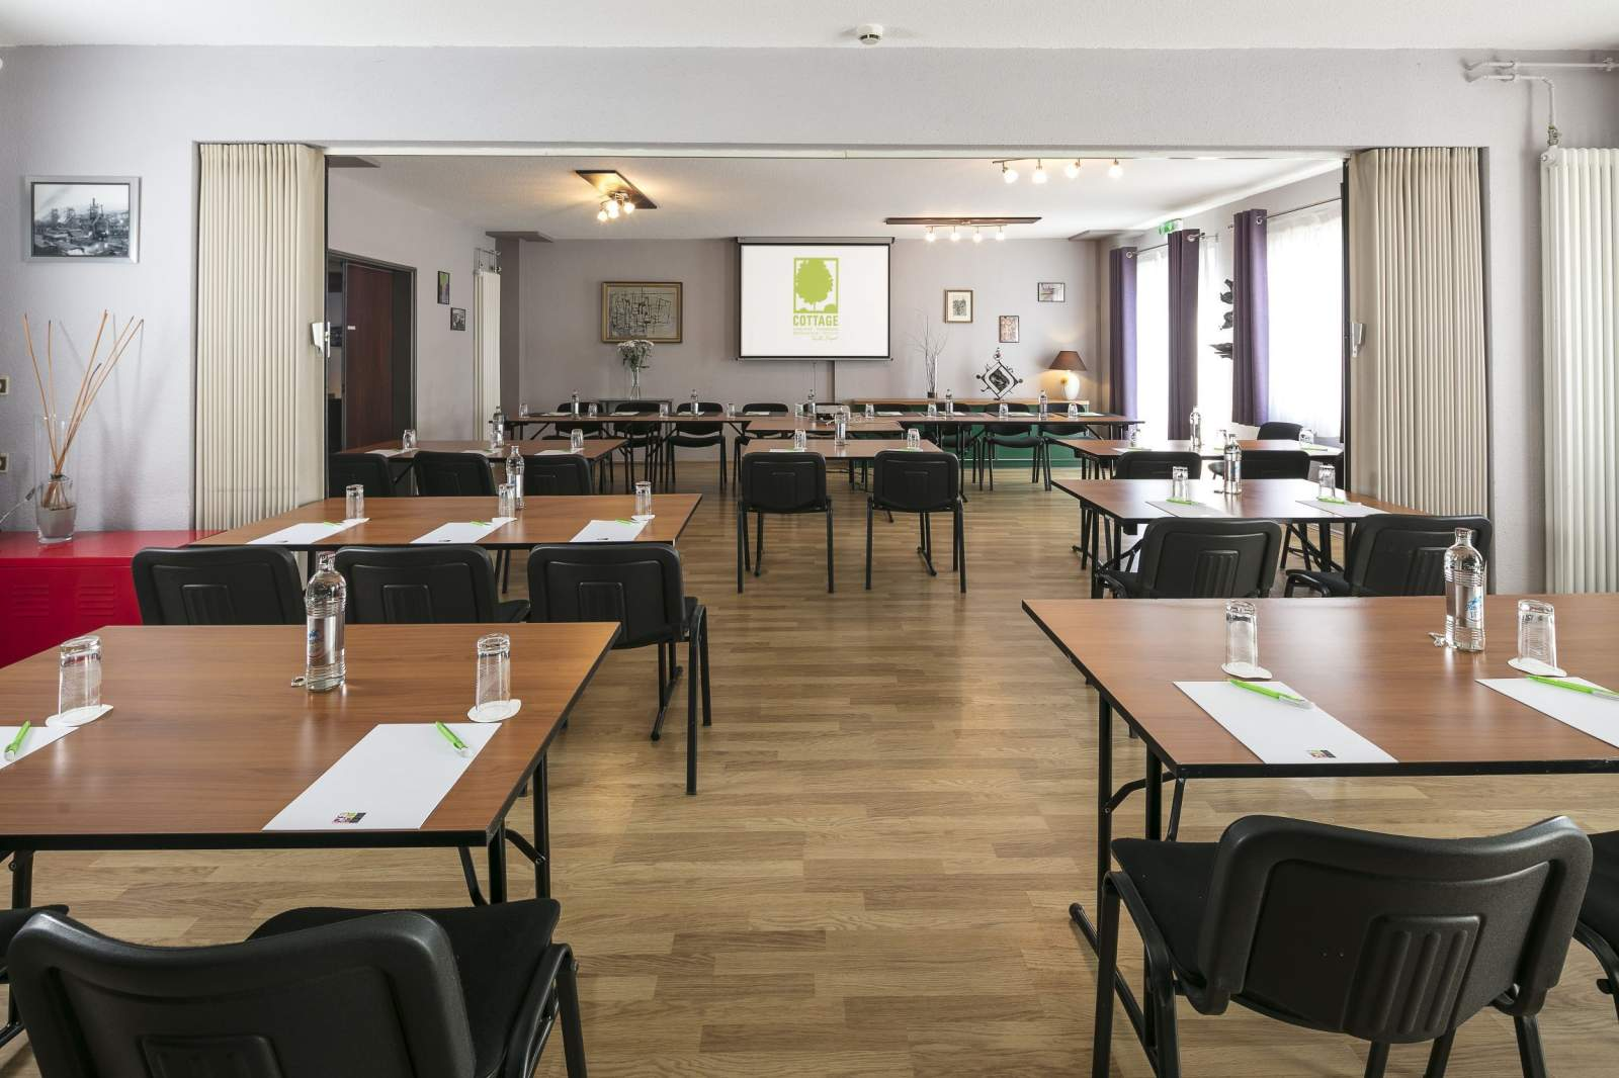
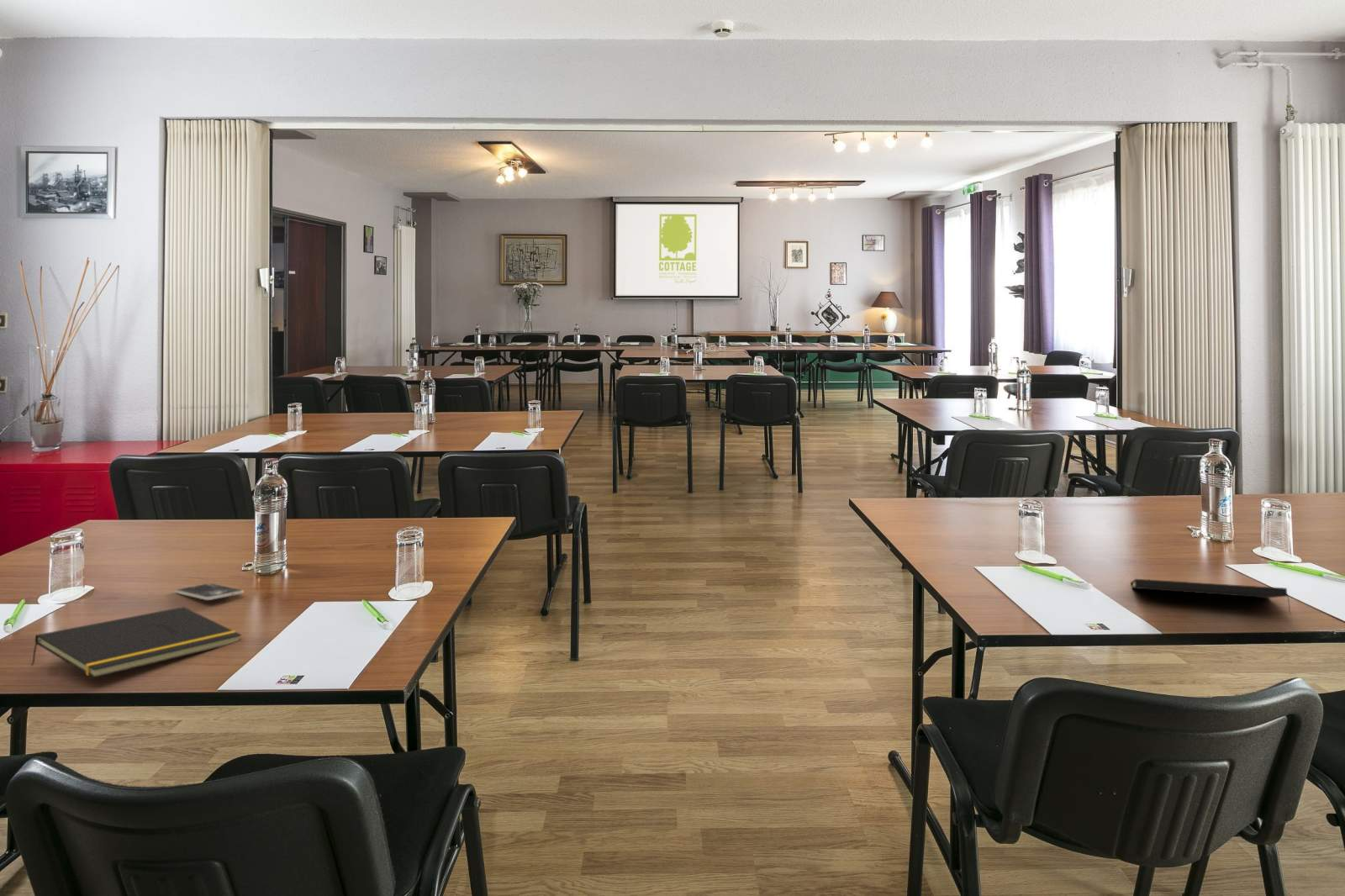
+ notepad (1202, 588)
+ smartphone (208, 591)
+ notepad (143, 639)
